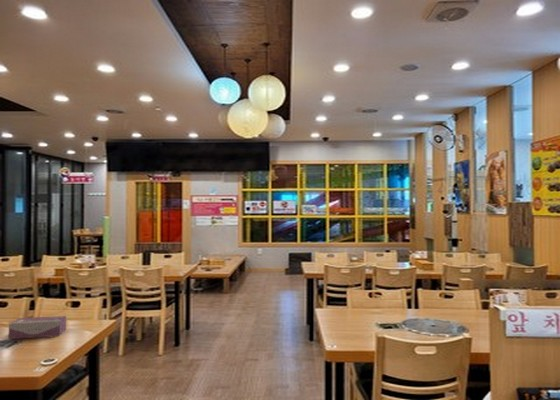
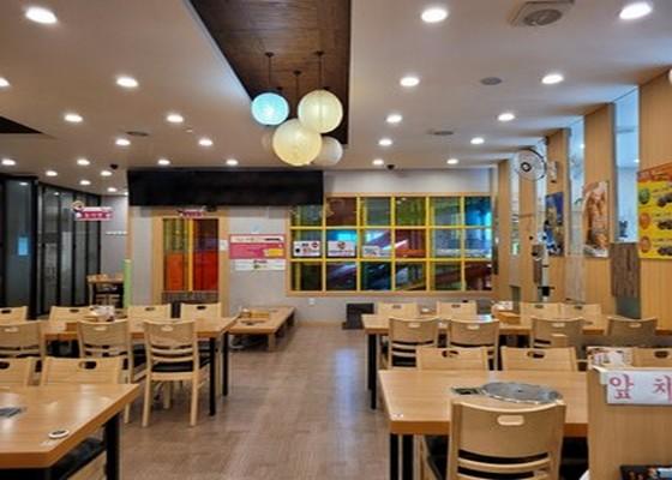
- tissue box (38, 326)
